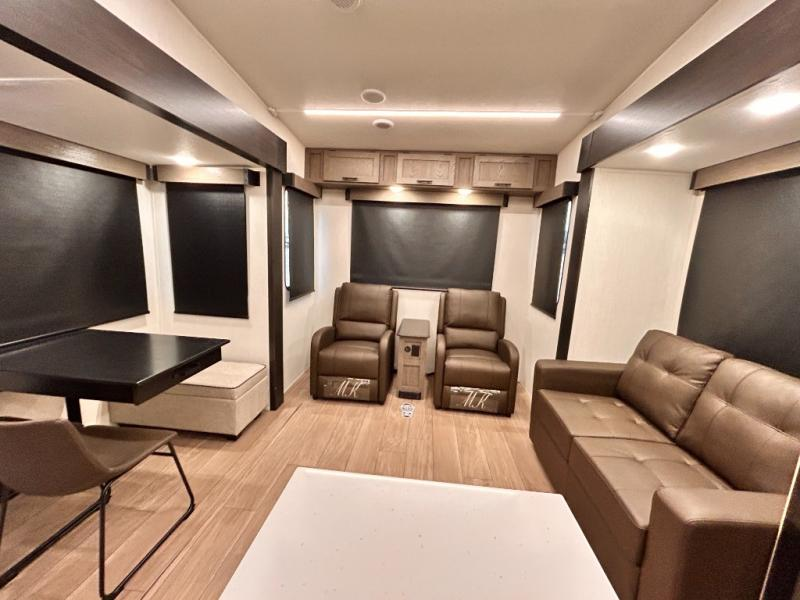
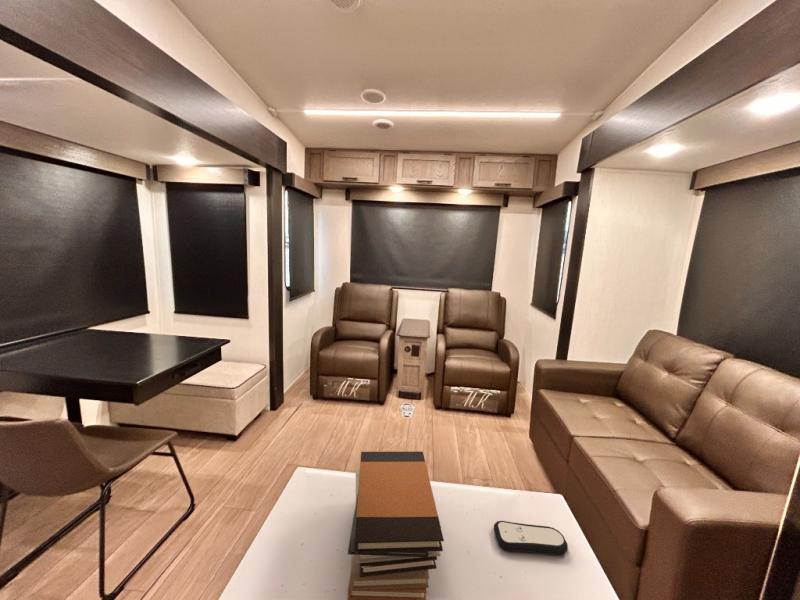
+ remote control (530, 537)
+ book stack (391, 513)
